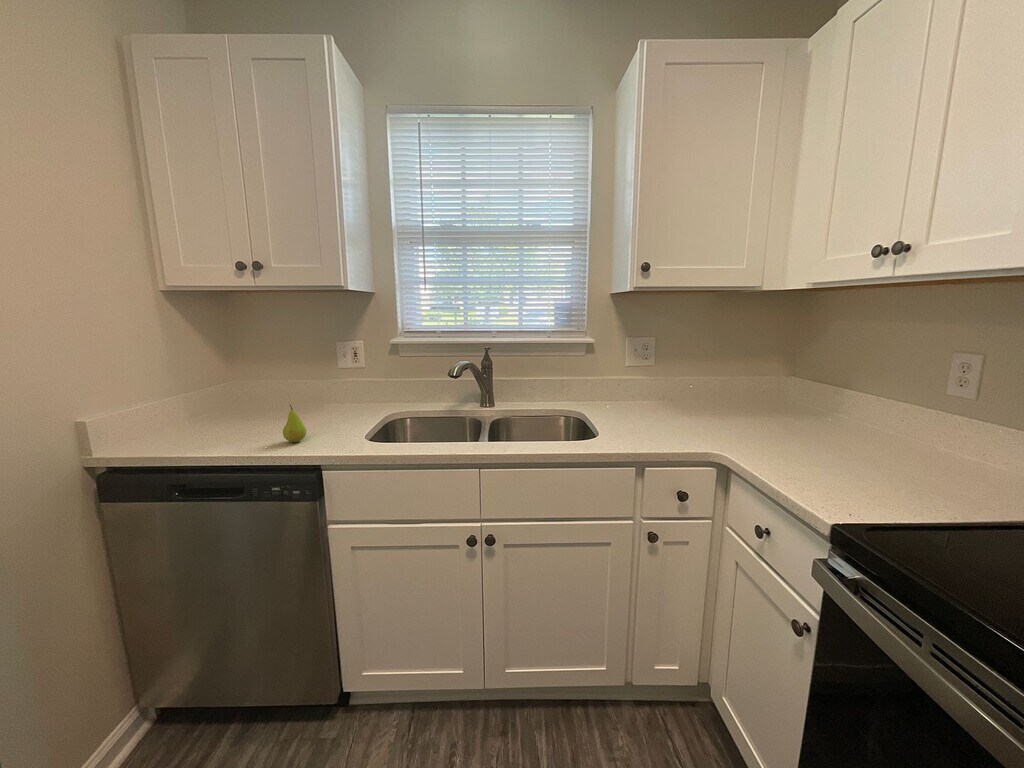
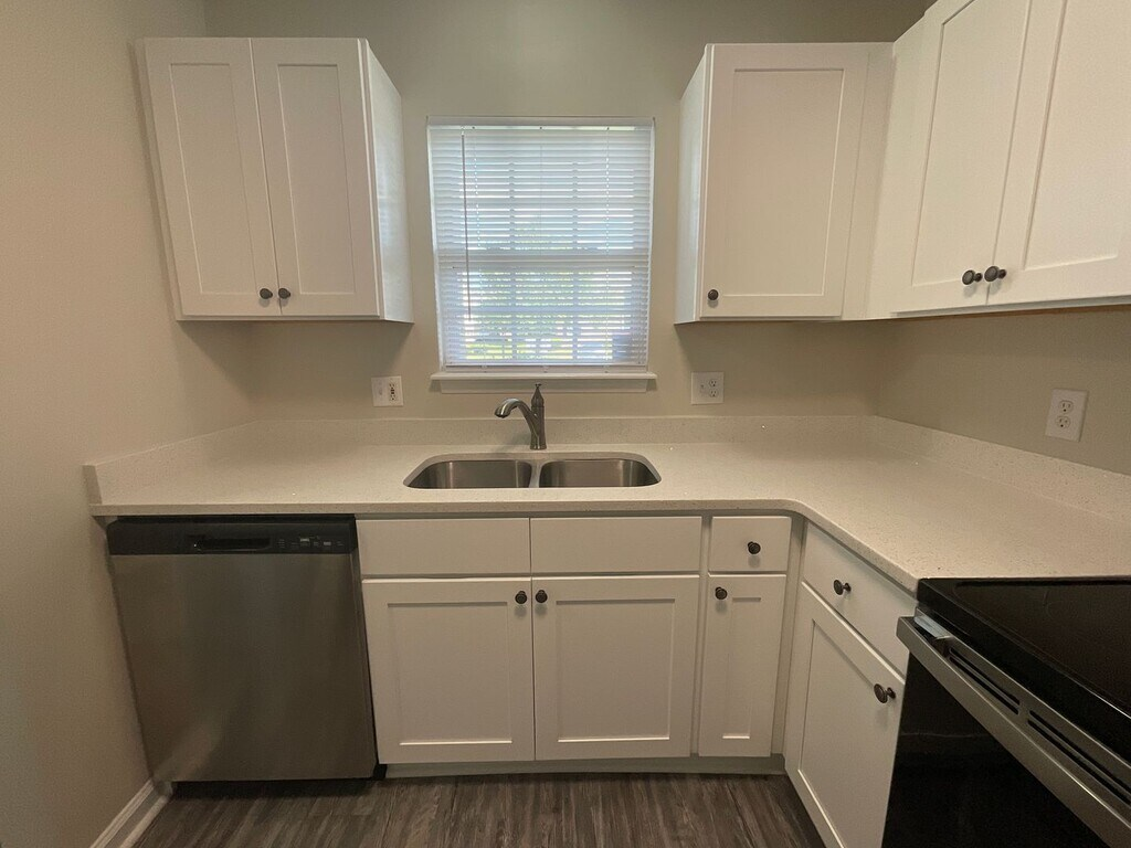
- fruit (294, 423)
